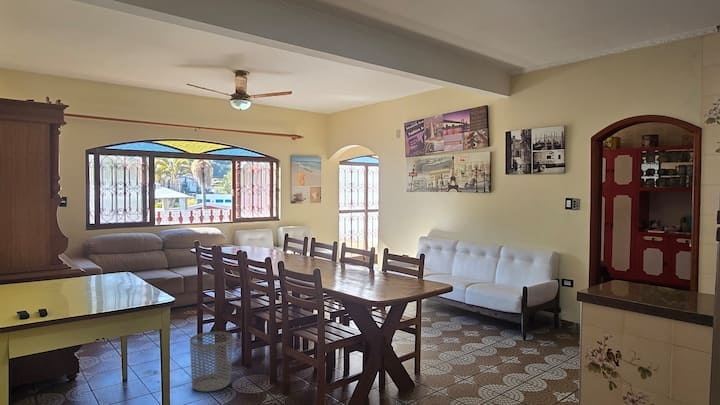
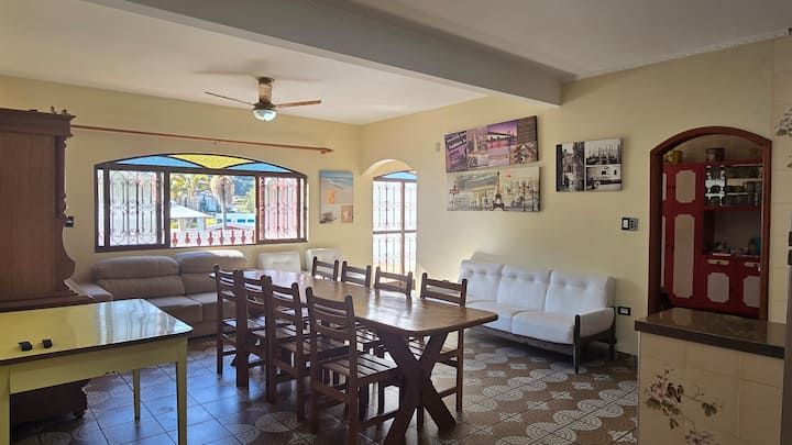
- waste bin (211, 360)
